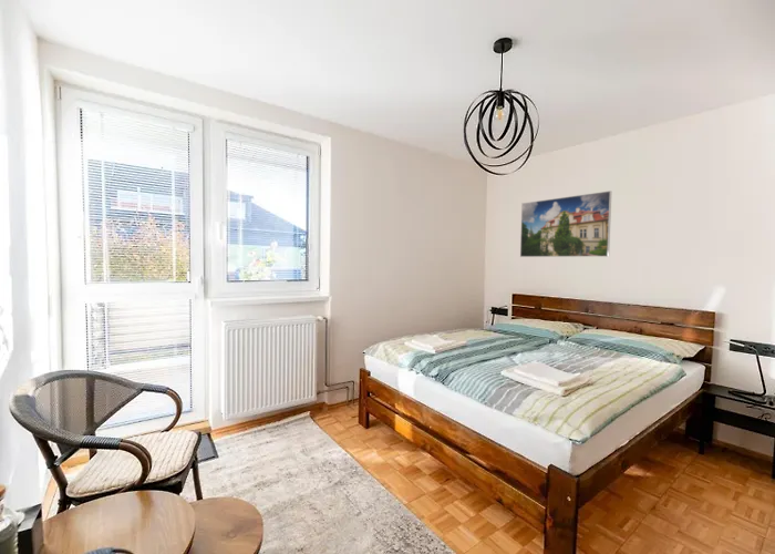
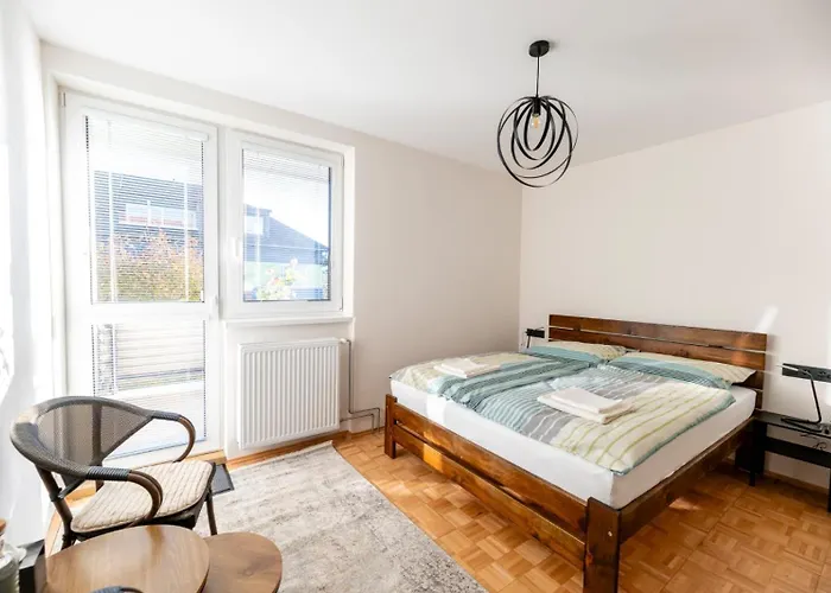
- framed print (560, 227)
